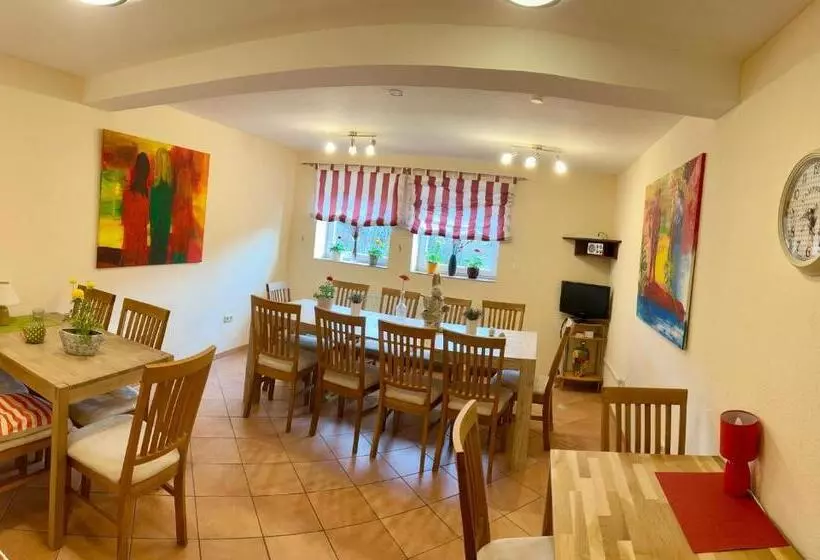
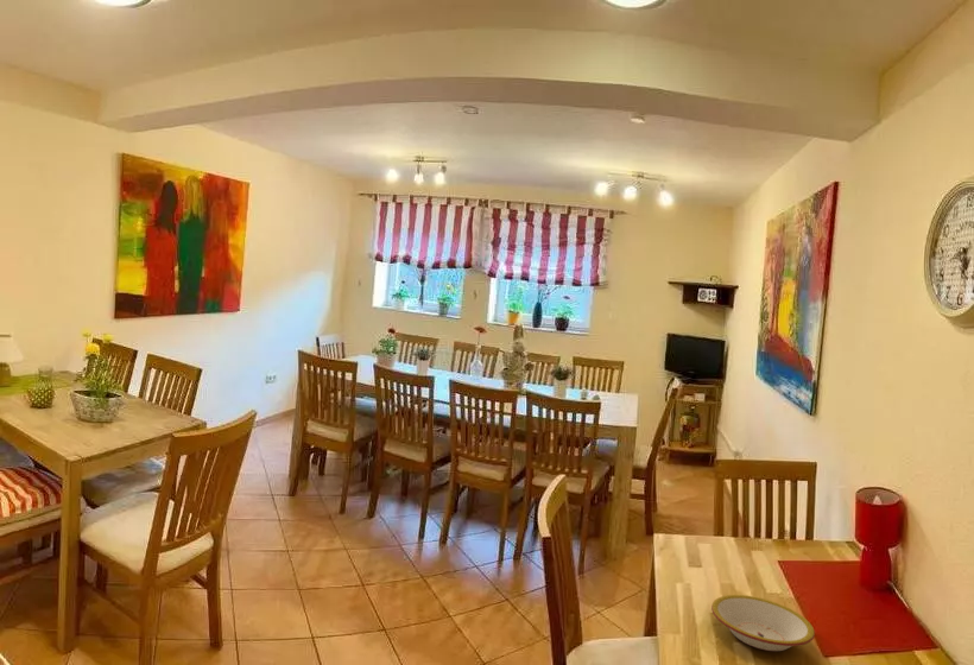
+ bowl (760, 626)
